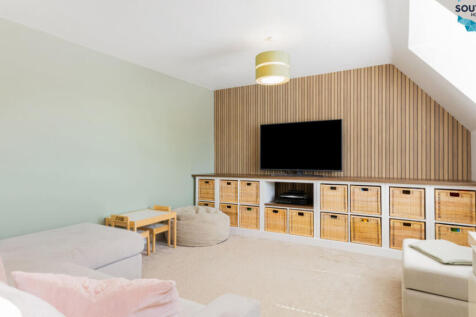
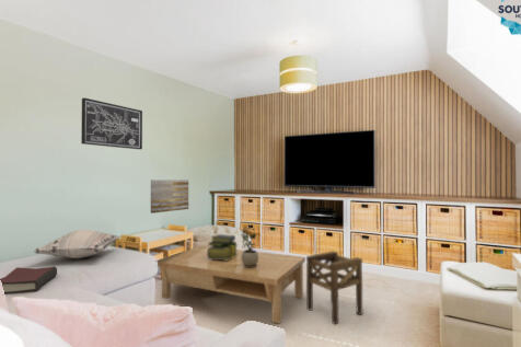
+ stack of books (222, 245)
+ stool (334, 284)
+ coffee table (231, 278)
+ wall art (171, 195)
+ potted plant (248, 245)
+ hardback book (26, 278)
+ wall art (114, 126)
+ decorative pillow (81, 243)
